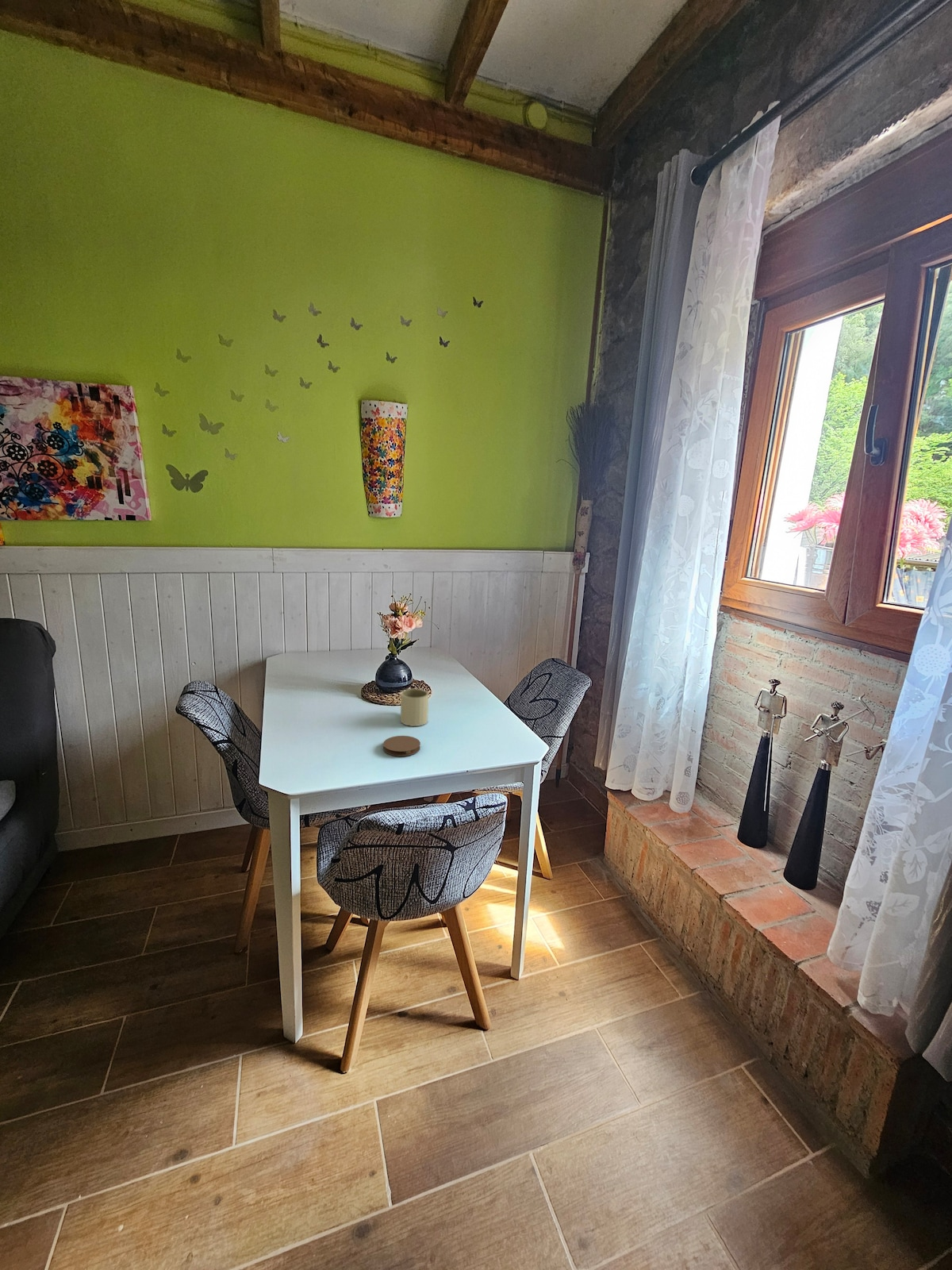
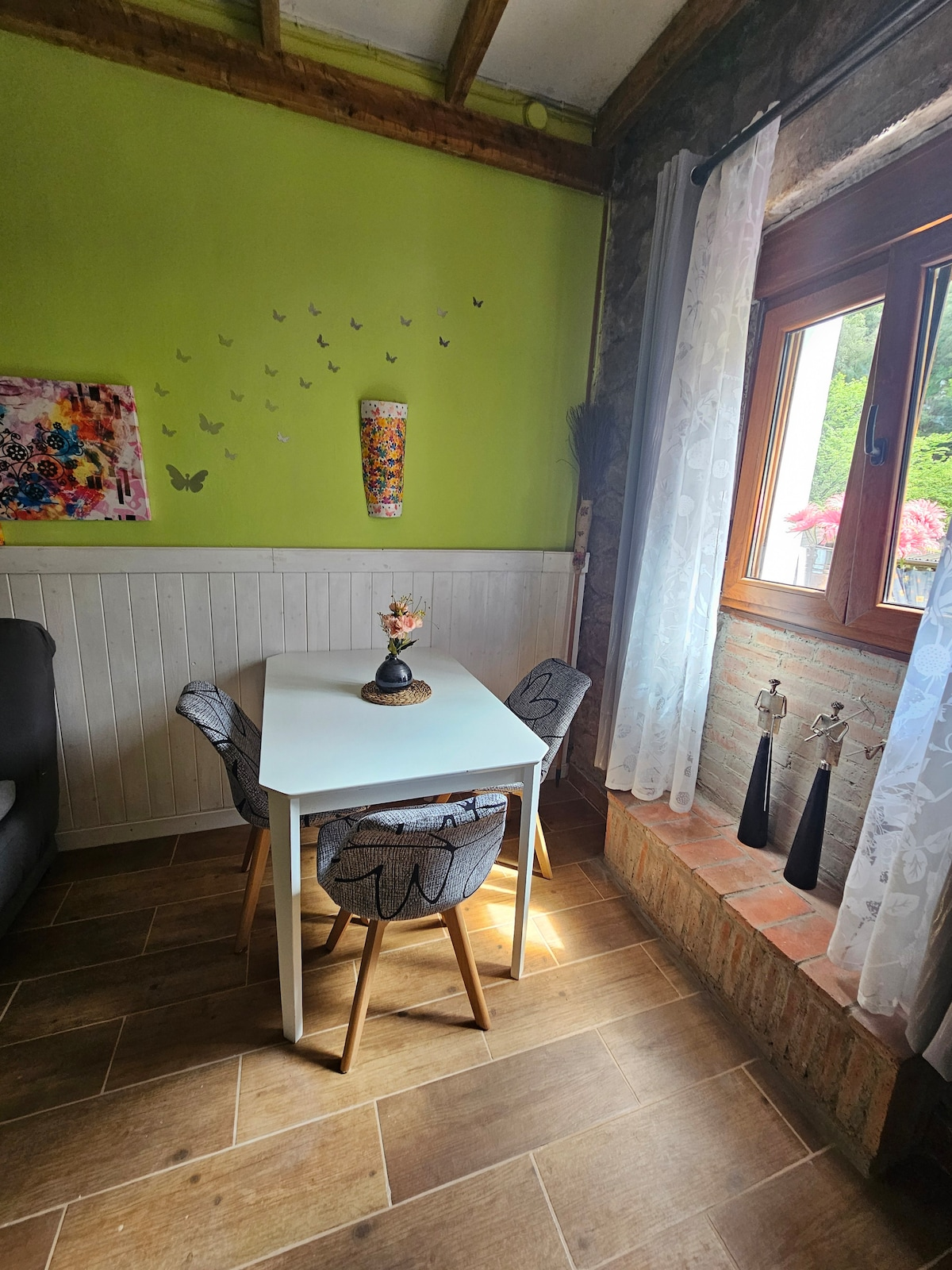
- coaster (401, 745)
- mug (412, 705)
